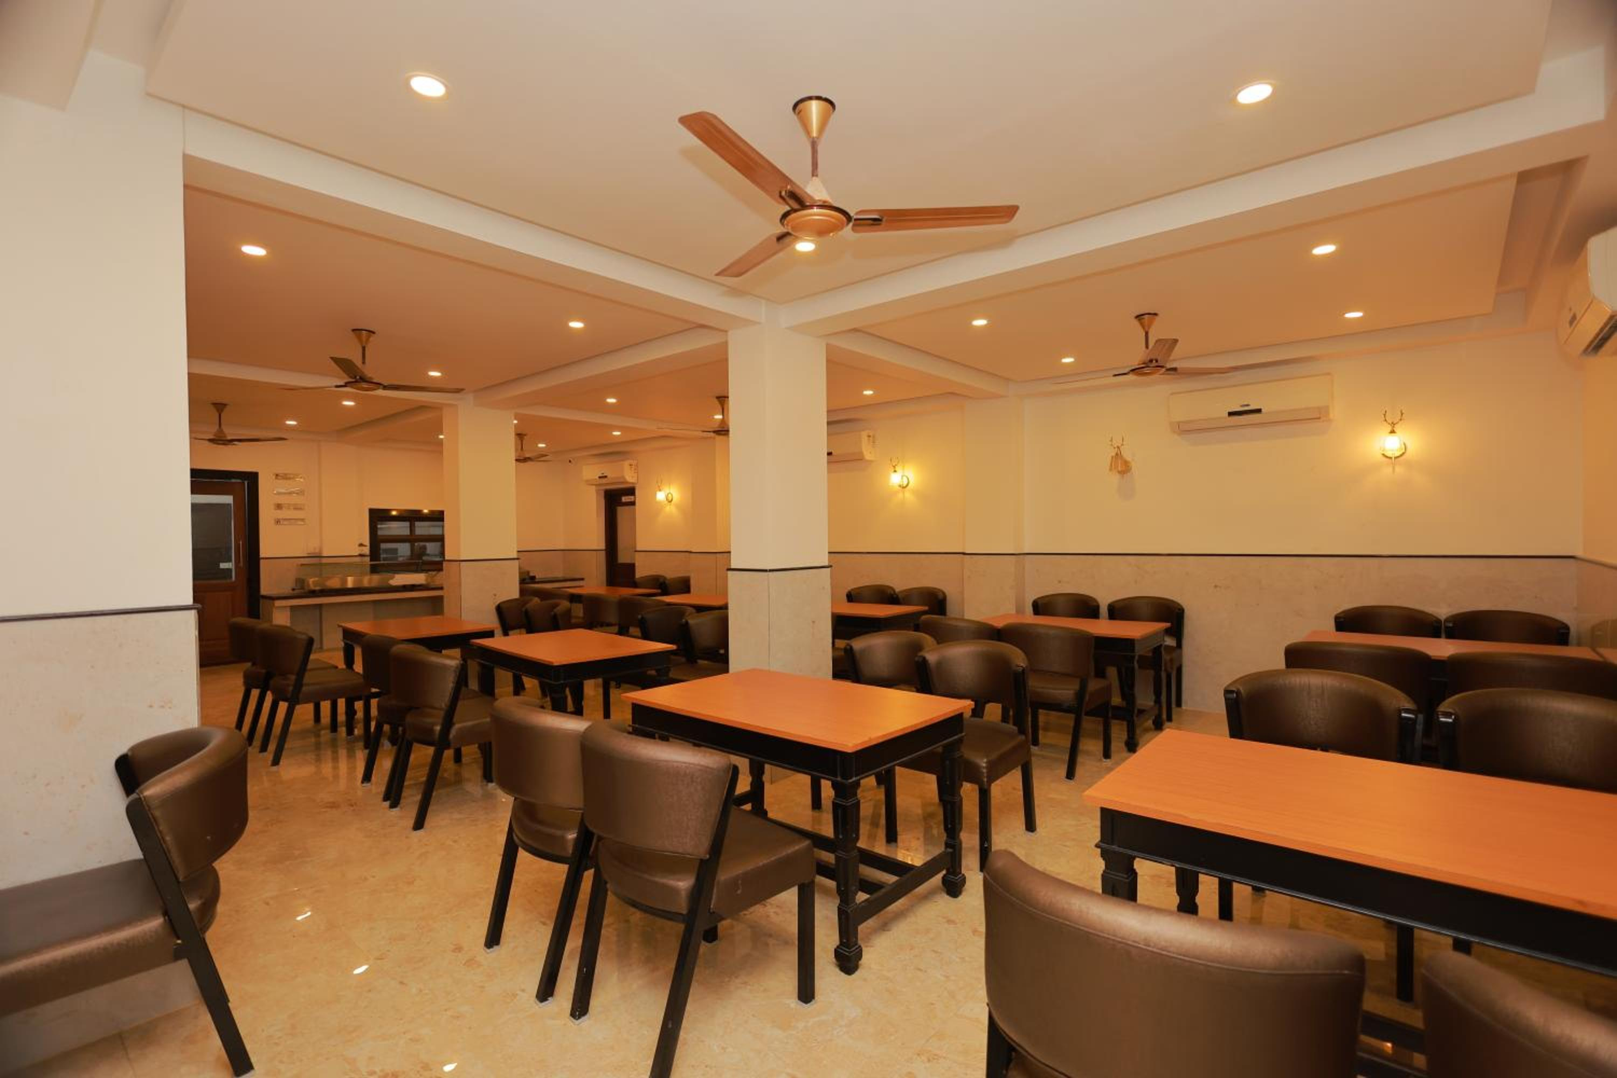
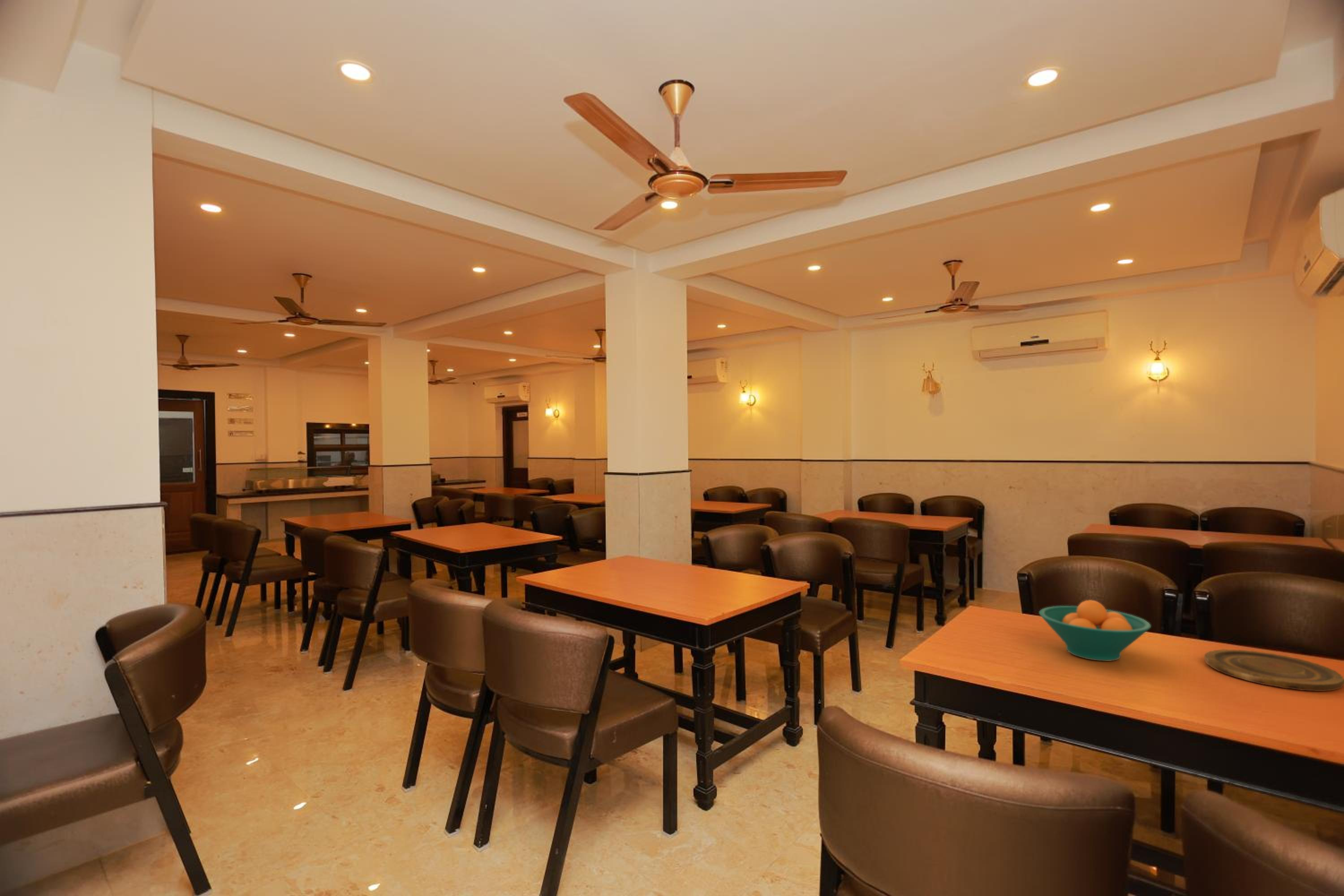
+ fruit bowl (1093, 627)
+ plate (1270, 668)
